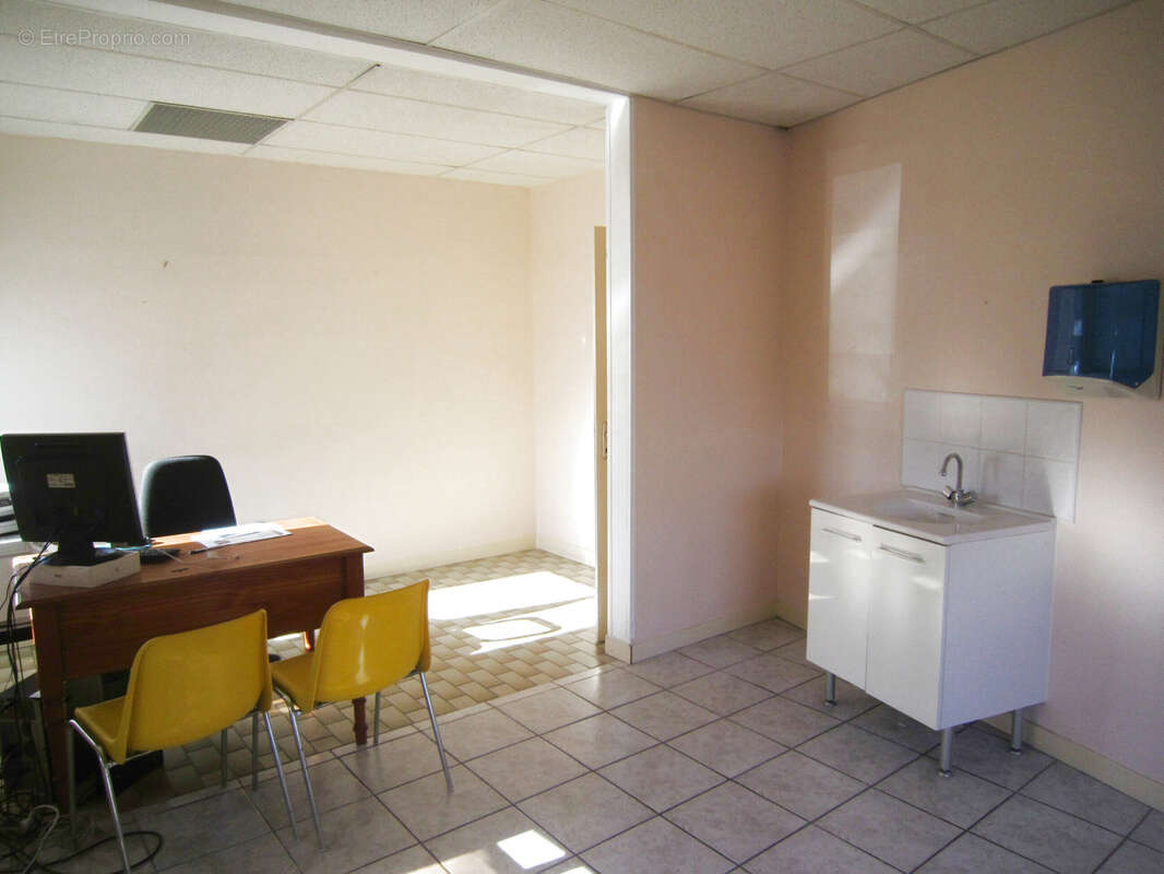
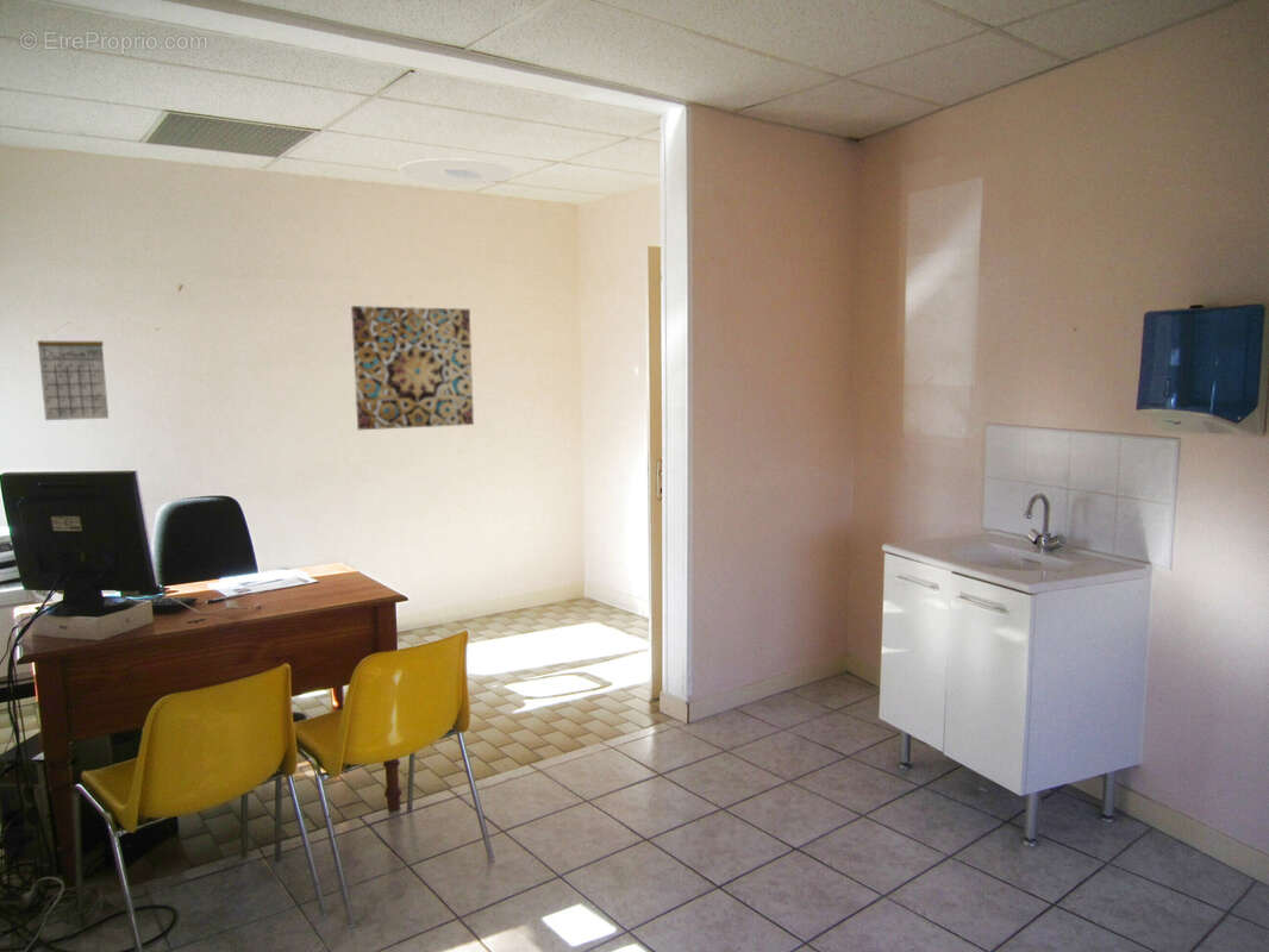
+ wall art (414, 368)
+ calendar (73, 370)
+ ceiling light (455, 165)
